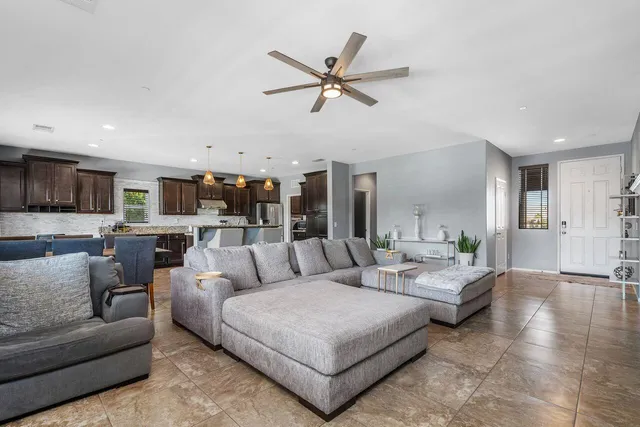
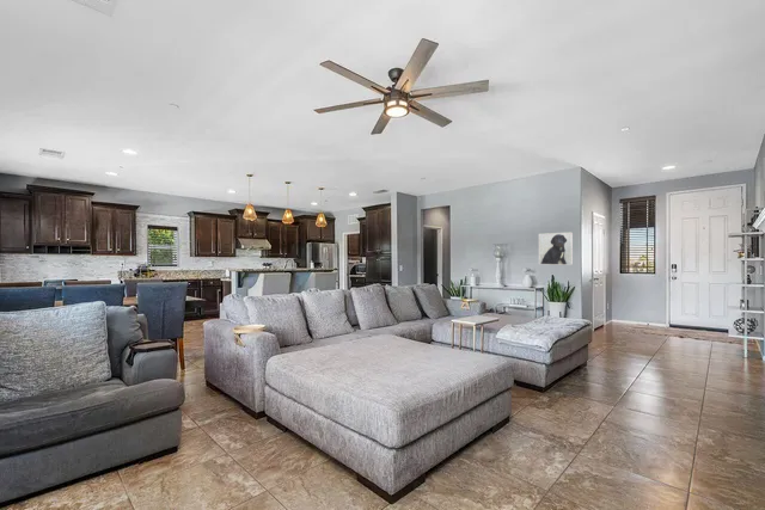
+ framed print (555, 248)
